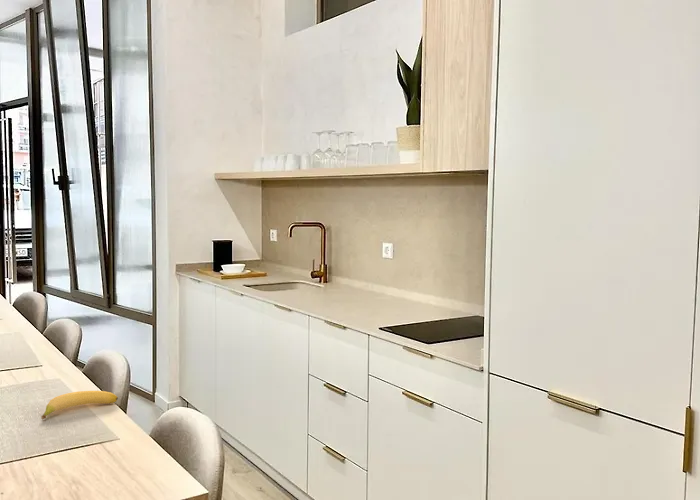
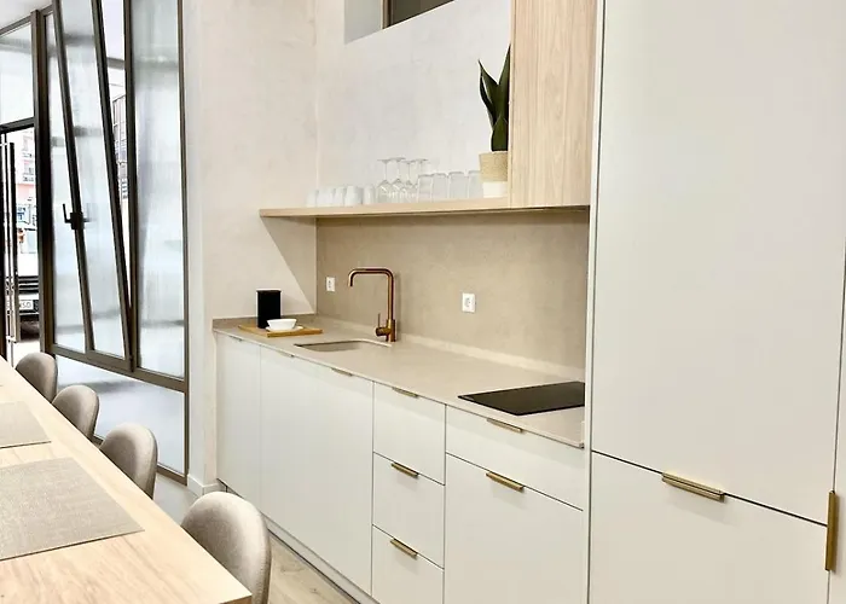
- banana (79, 401)
